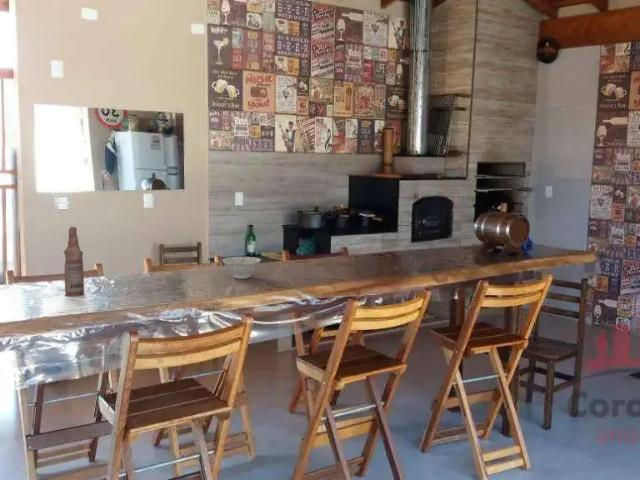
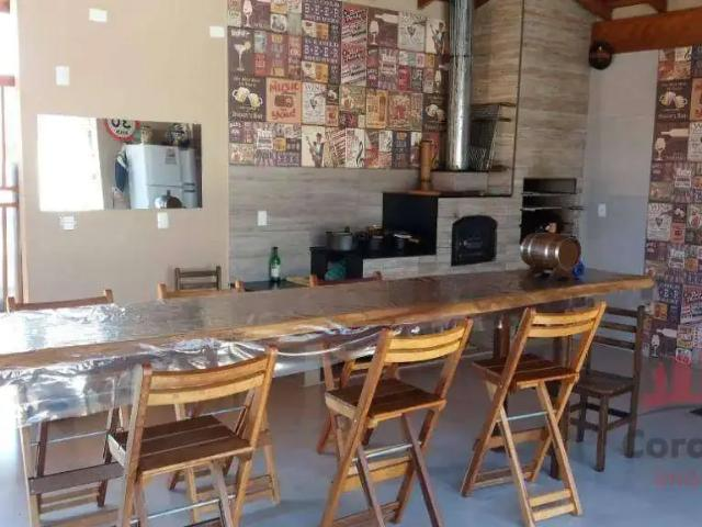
- bottle (73, 261)
- bowl (241, 268)
